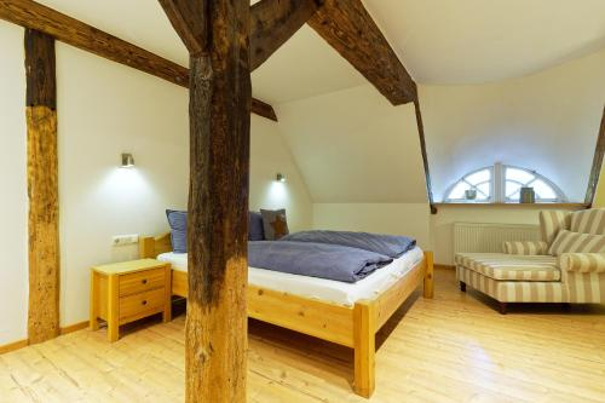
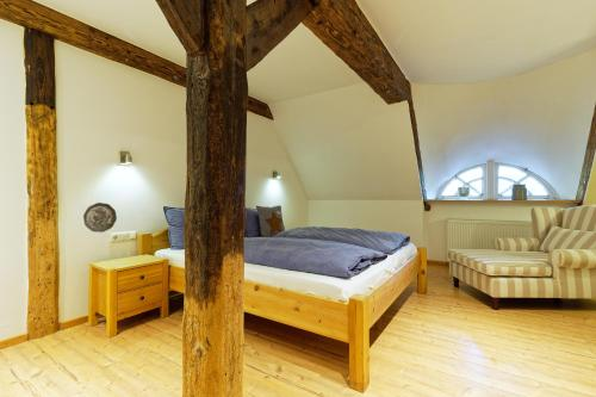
+ decorative plate (99, 217)
